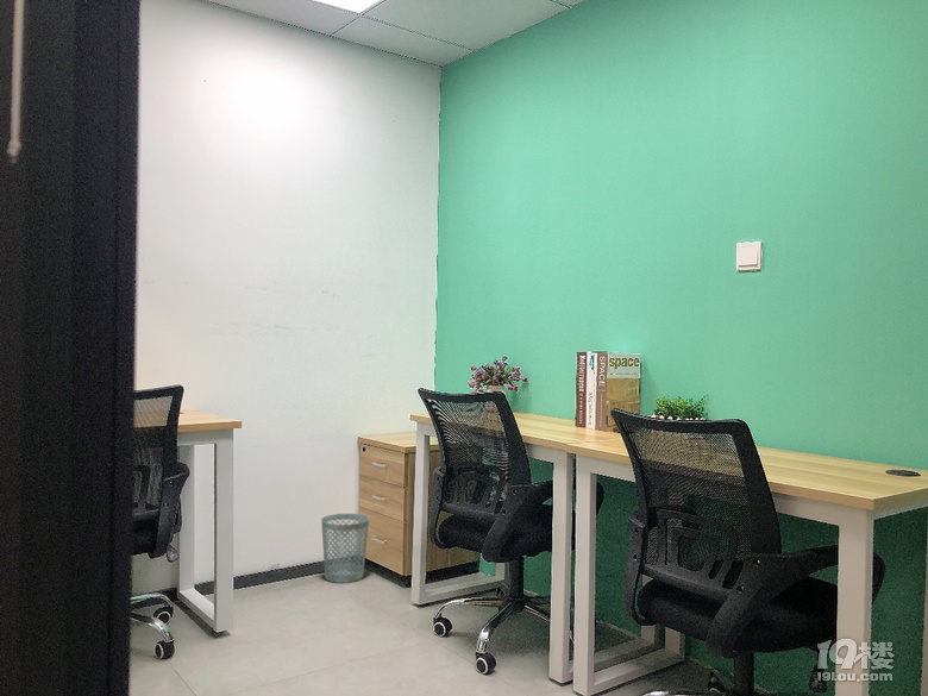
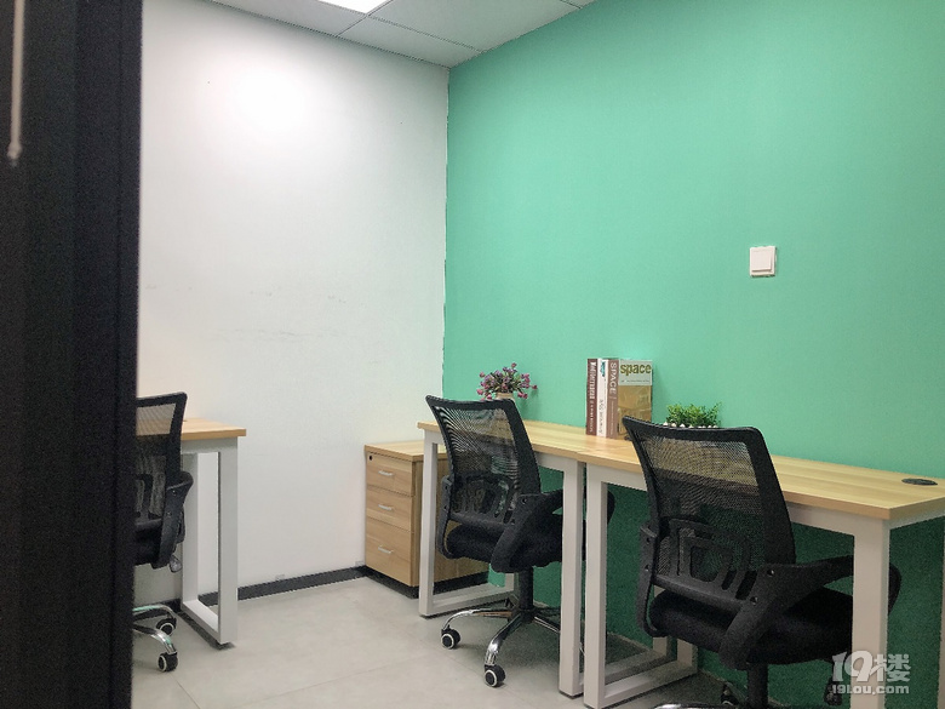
- wastebasket (344, 547)
